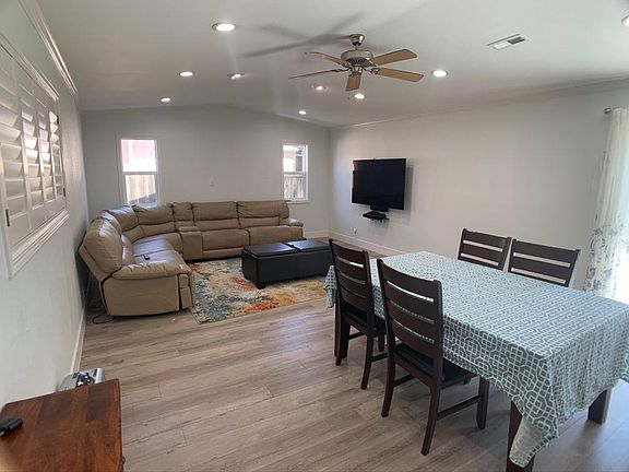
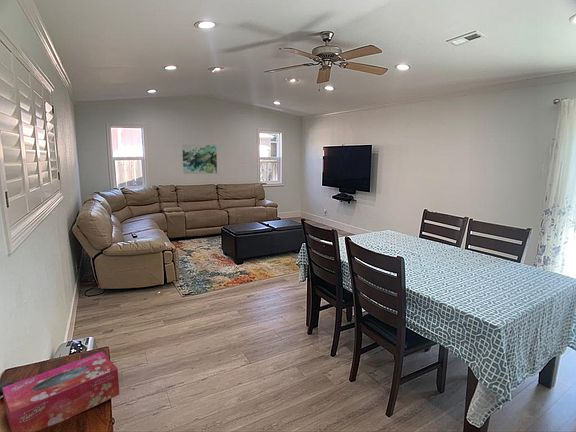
+ wall art (200, 159)
+ tissue box (64, 391)
